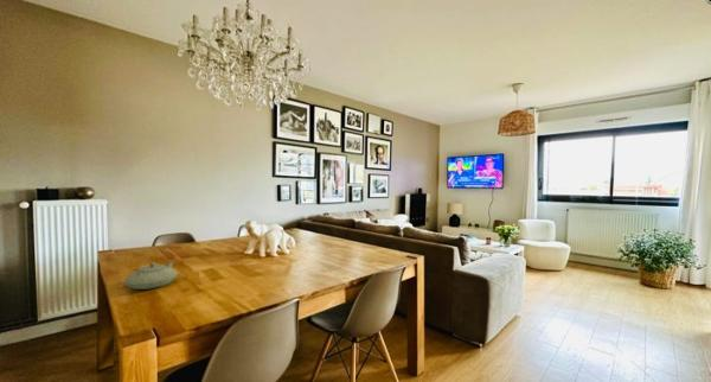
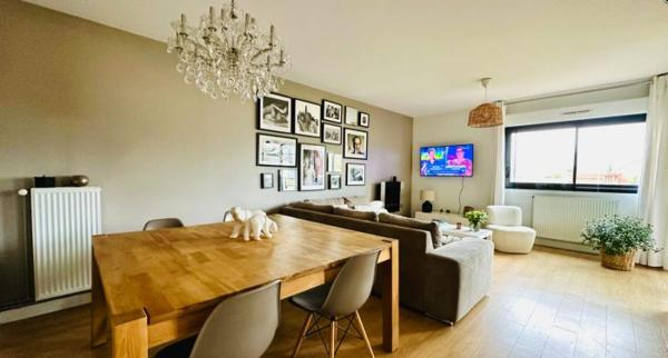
- teapot (154, 266)
